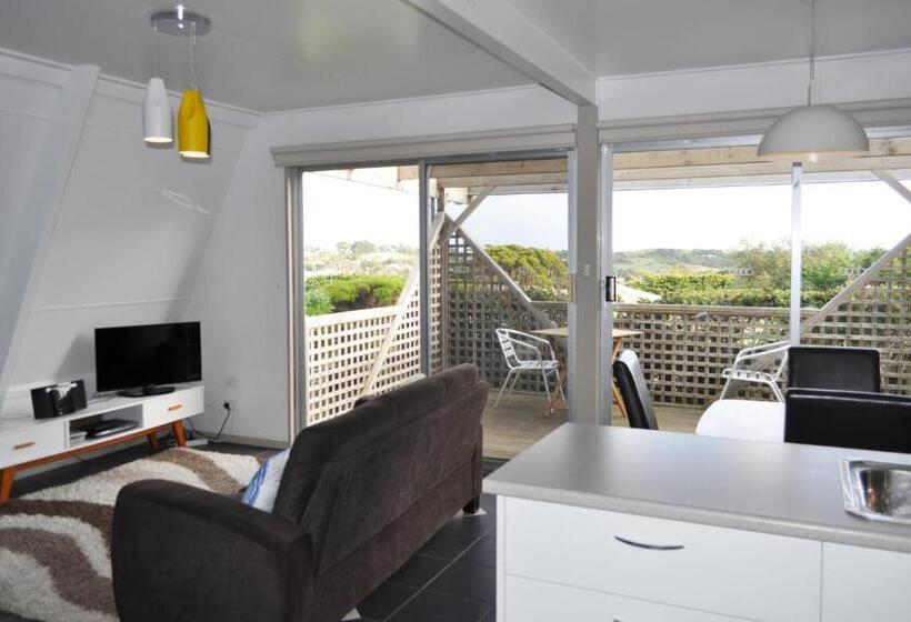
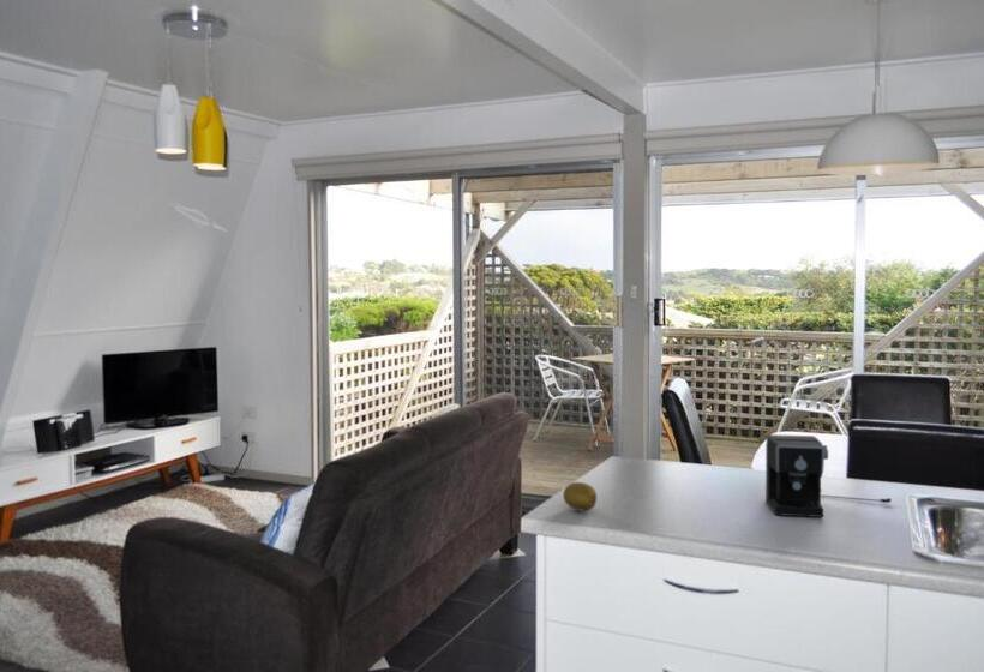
+ fruit (580, 496)
+ coffee maker (822, 473)
